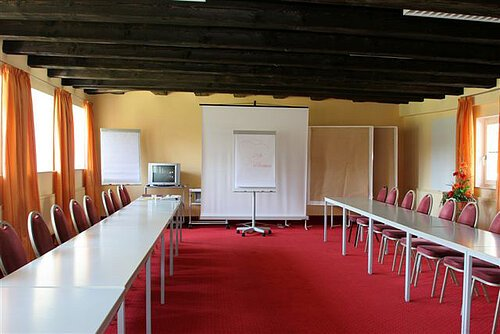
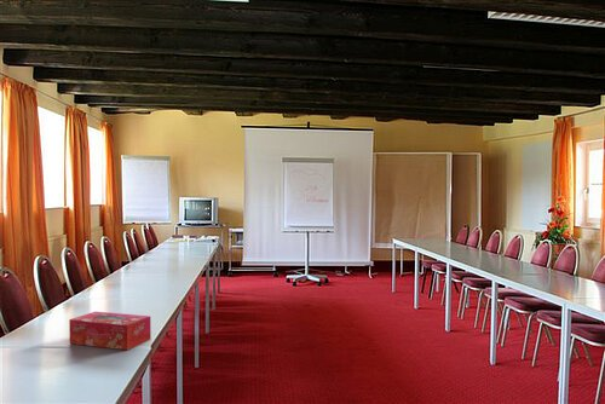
+ tissue box (110, 329)
